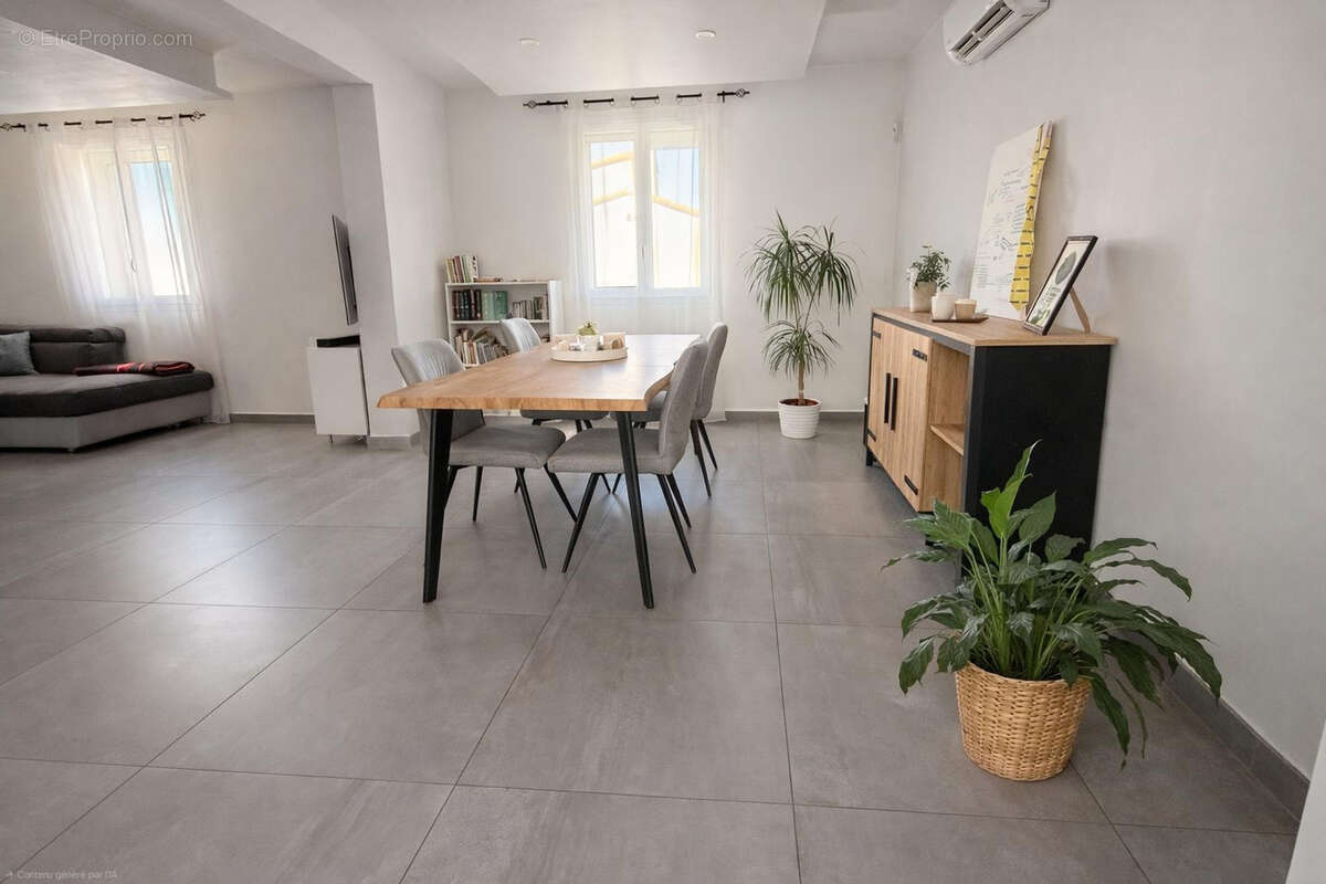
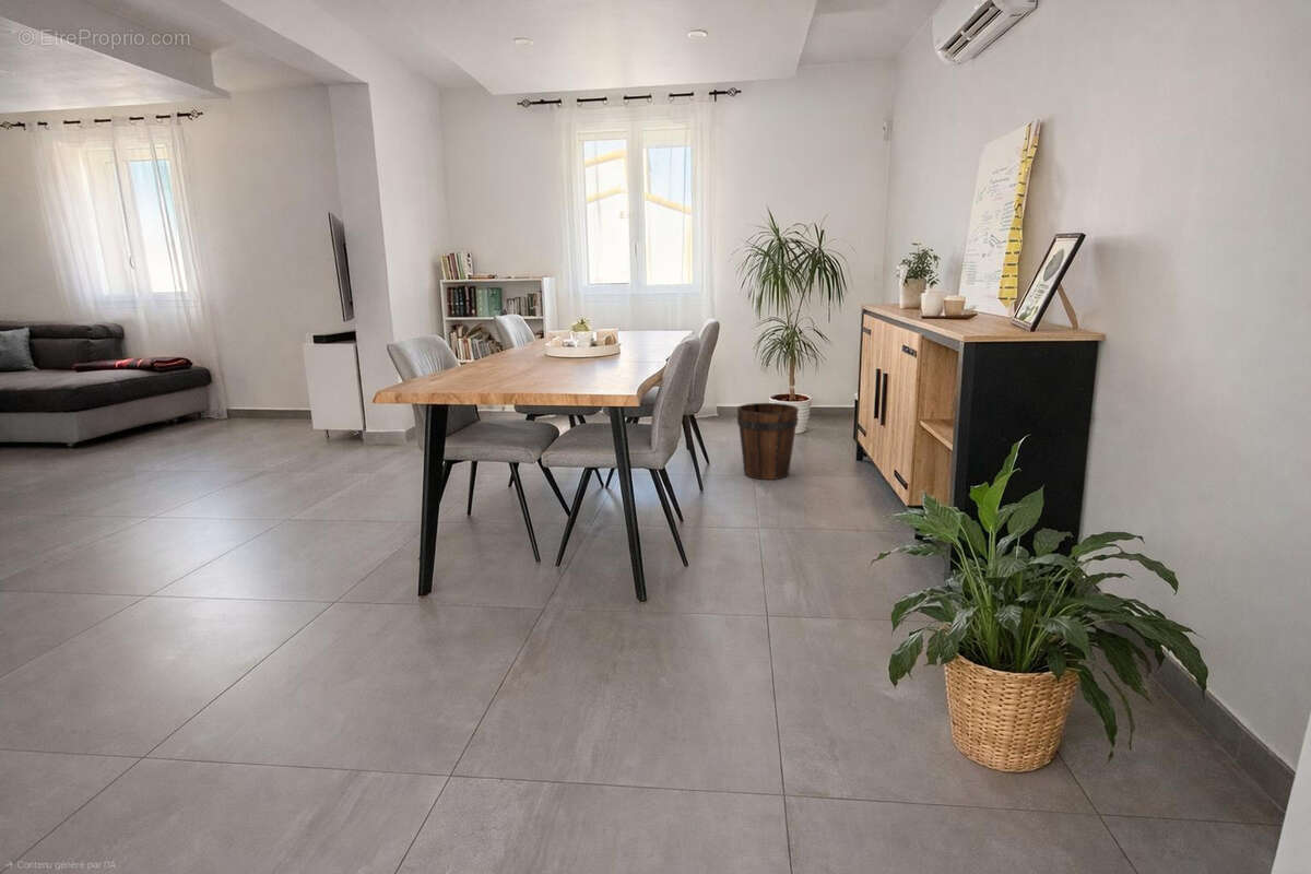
+ bucket (767, 440)
